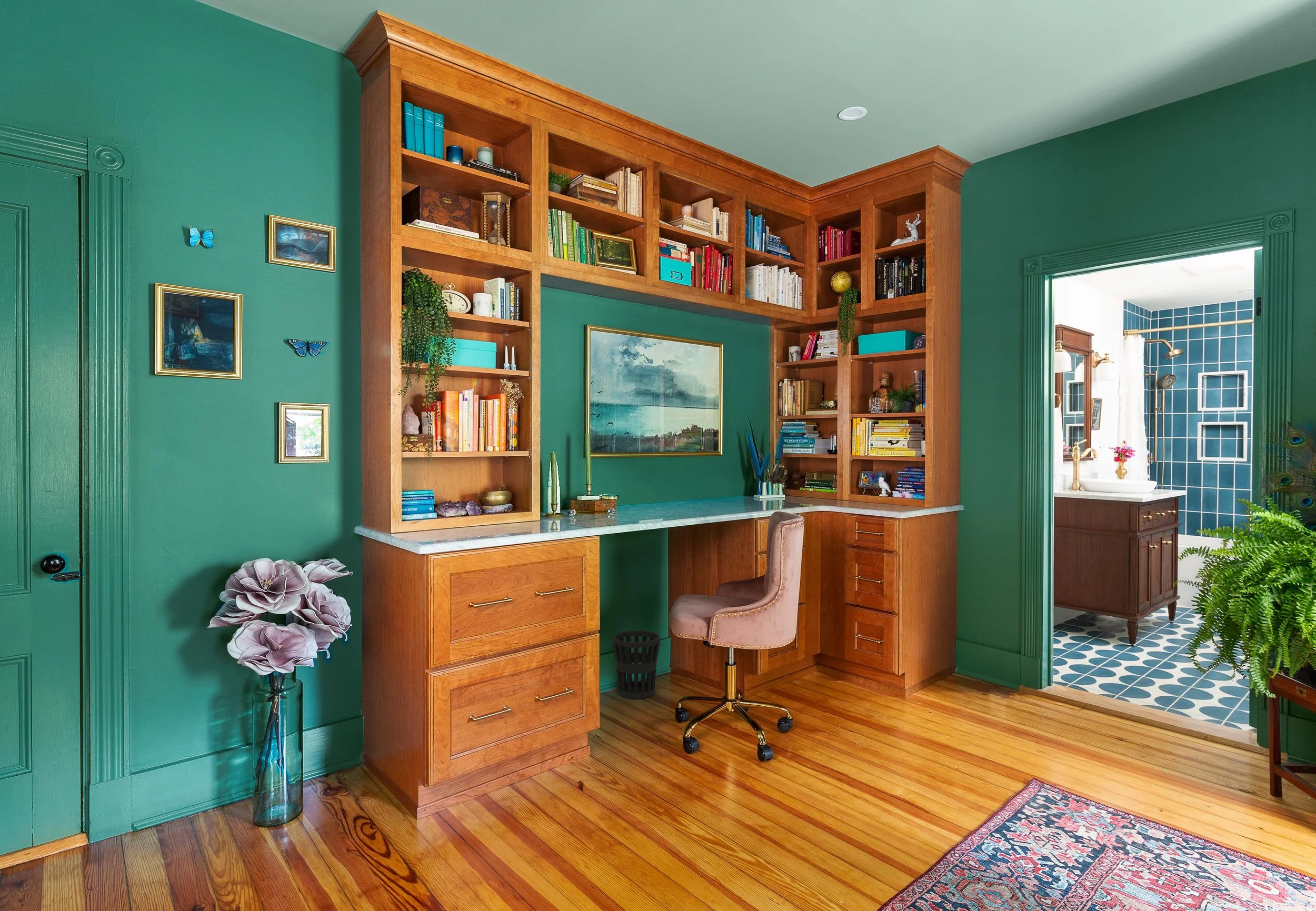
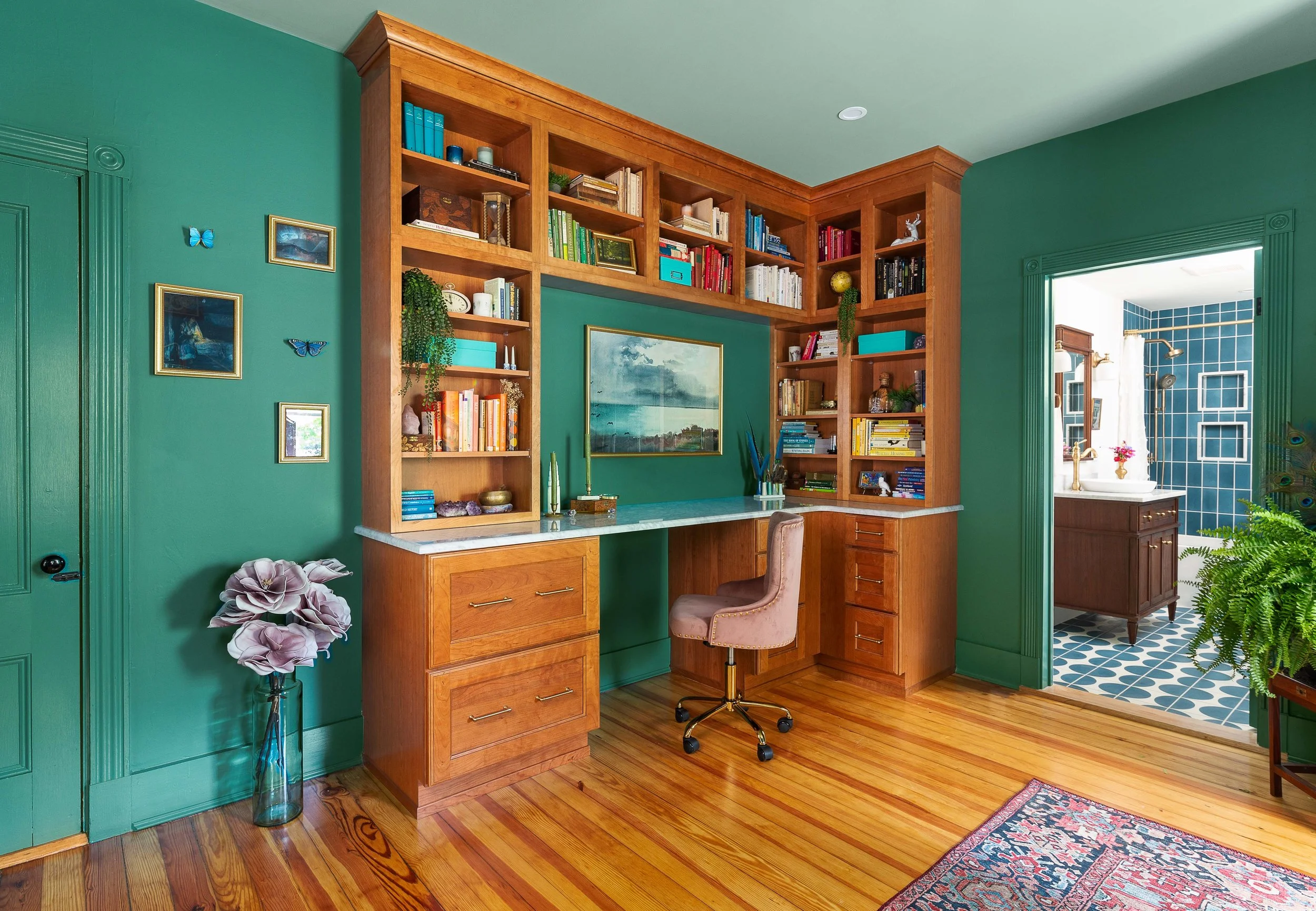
- wastebasket (636, 664)
